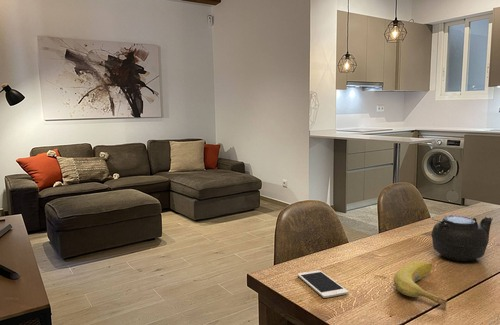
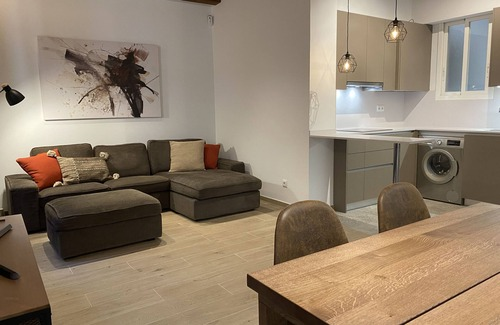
- fruit (423, 276)
- cell phone (321, 283)
- teapot (463, 237)
